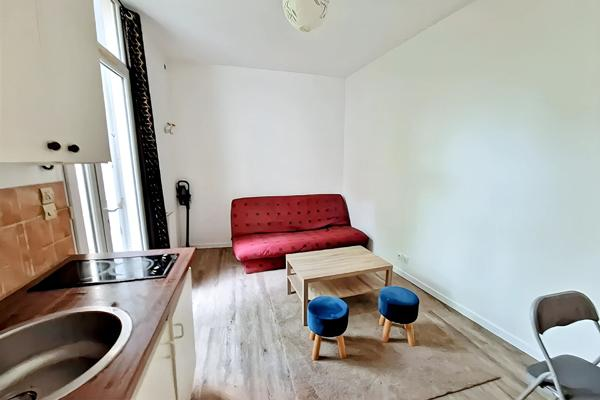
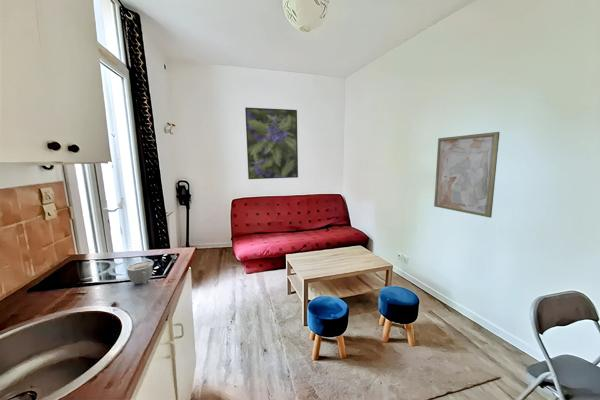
+ wall art (462, 174)
+ mug (141, 274)
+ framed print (272, 144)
